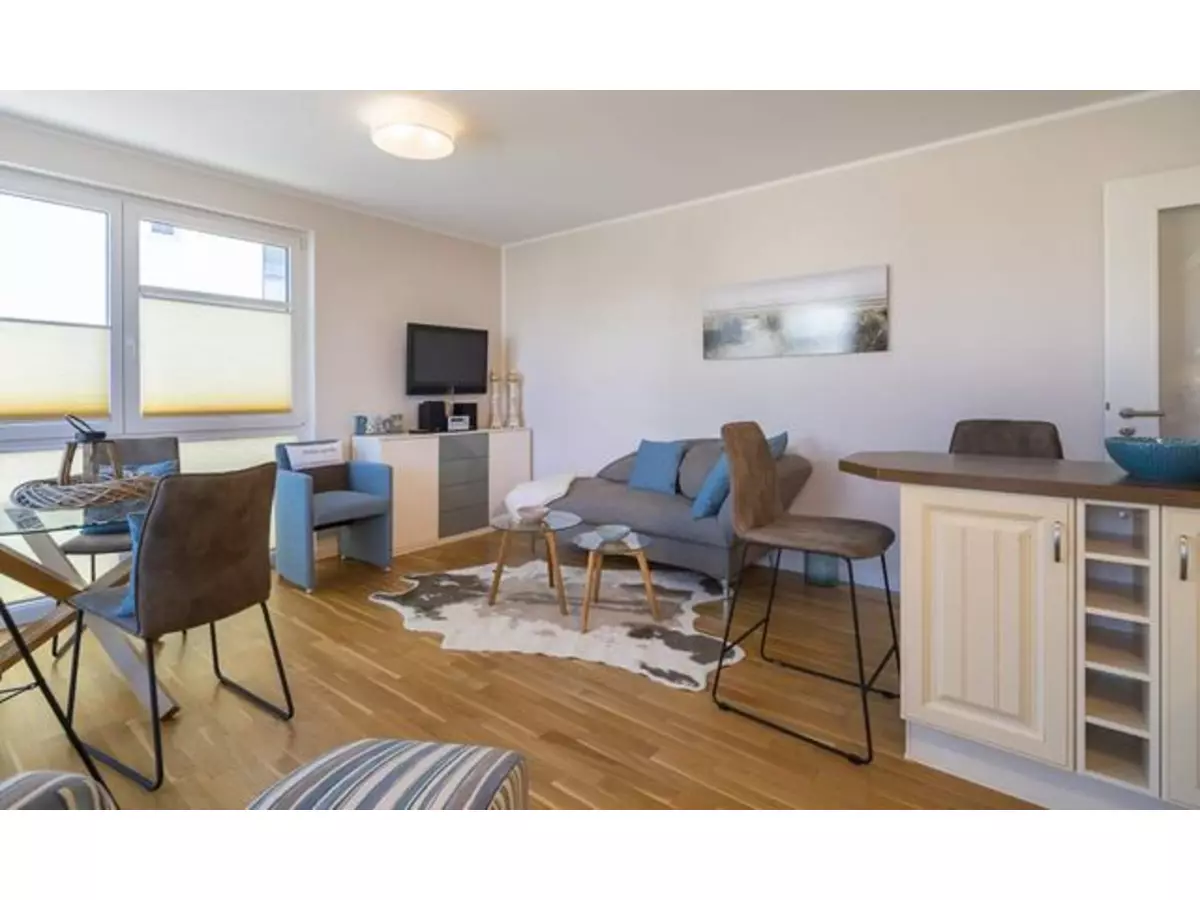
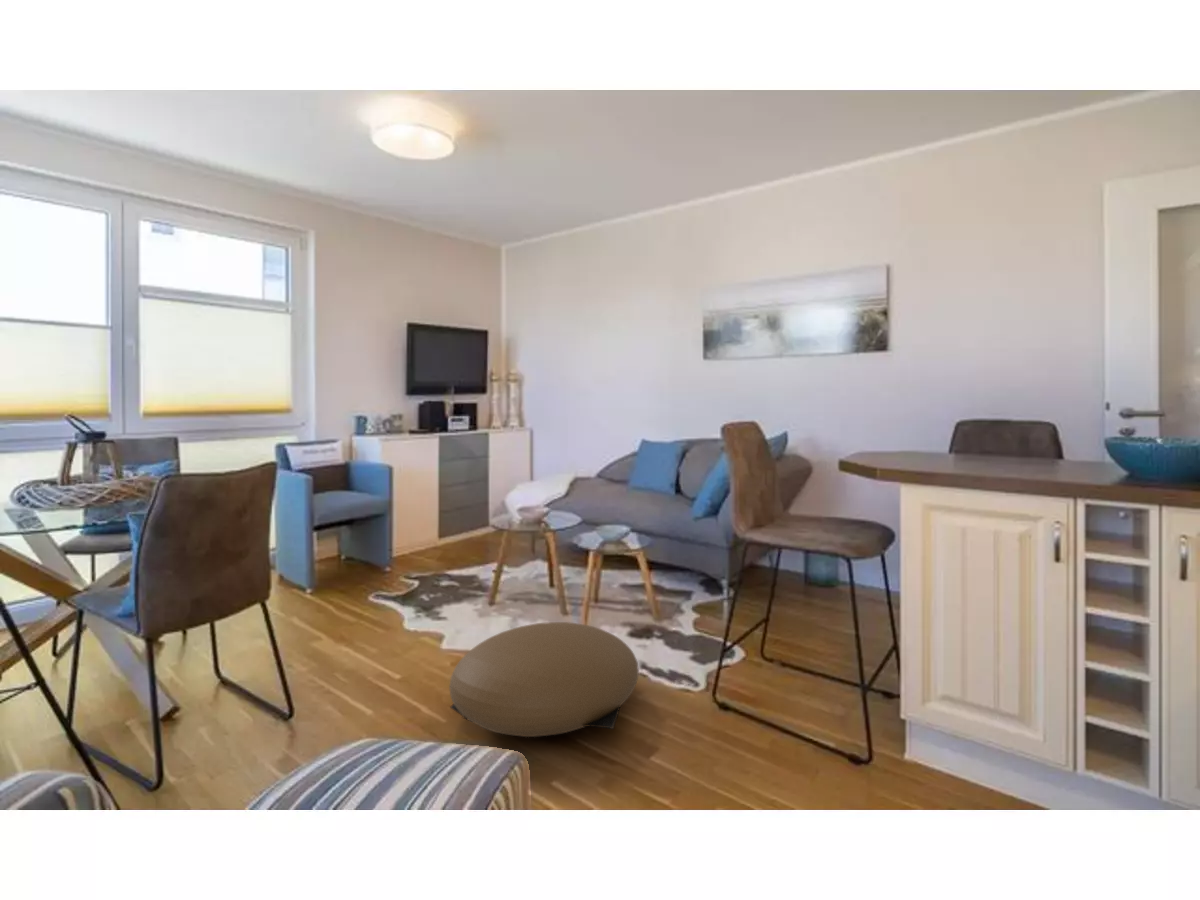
+ pouf (547, 672)
